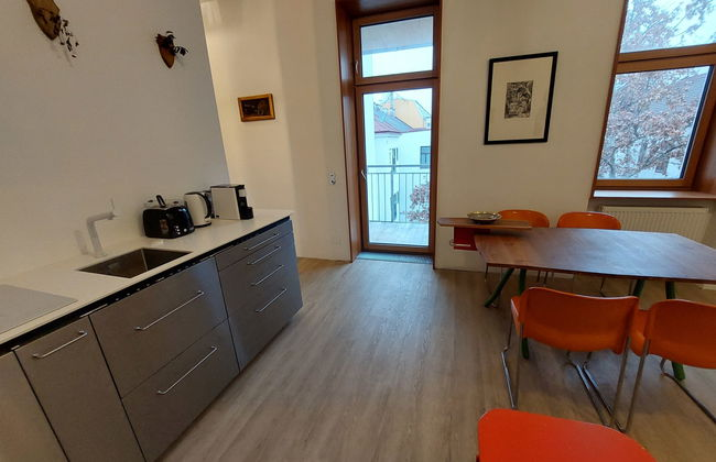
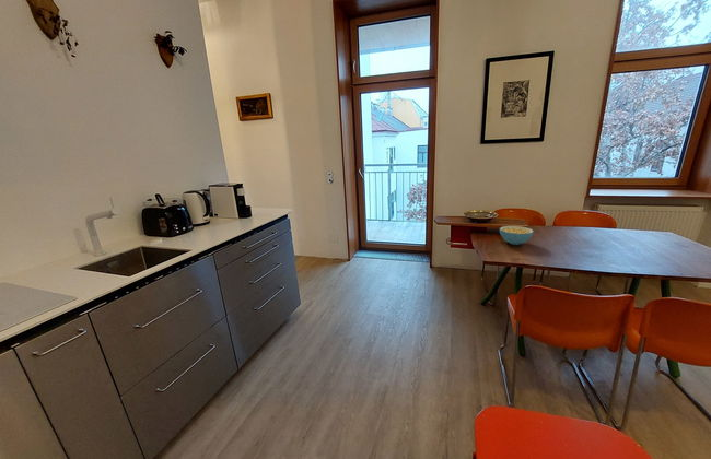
+ cereal bowl (515, 236)
